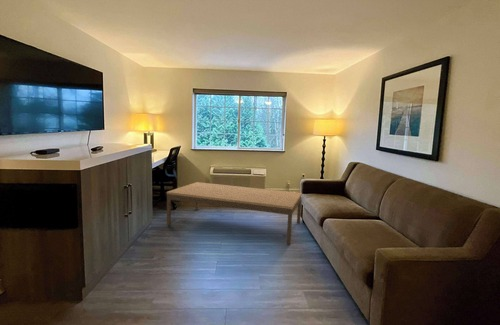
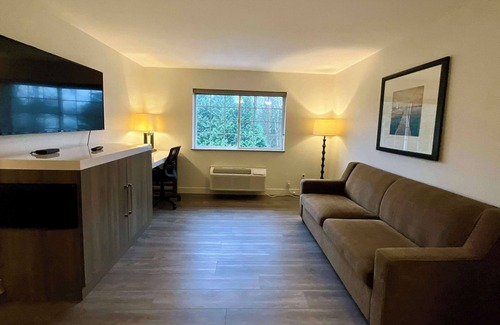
- coffee table (236, 207)
